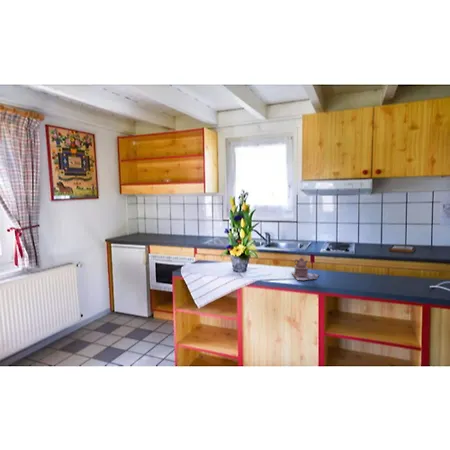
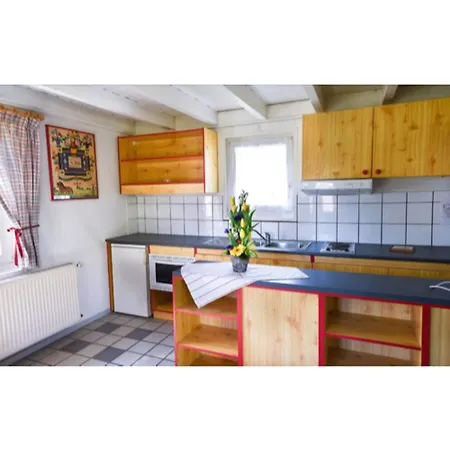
- teapot (302, 267)
